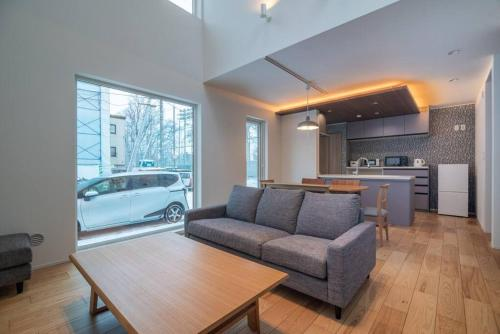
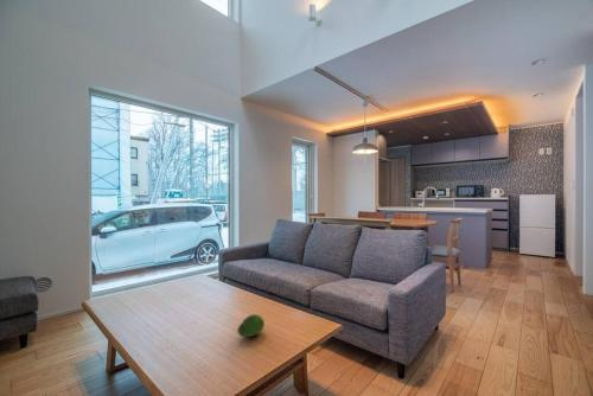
+ fruit (250, 325)
